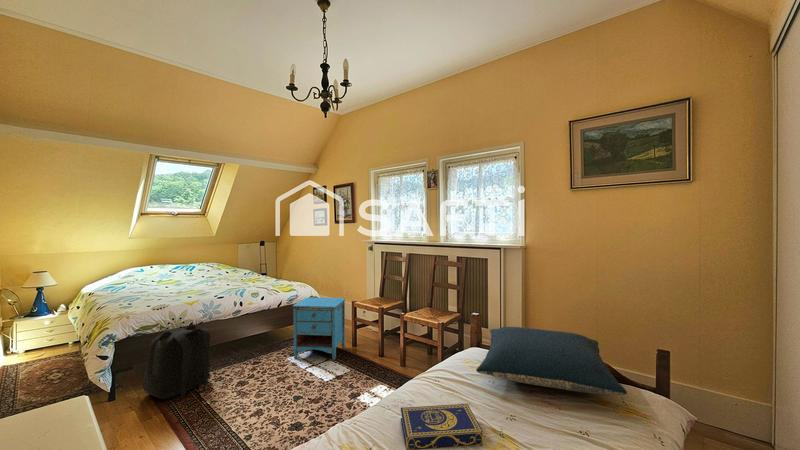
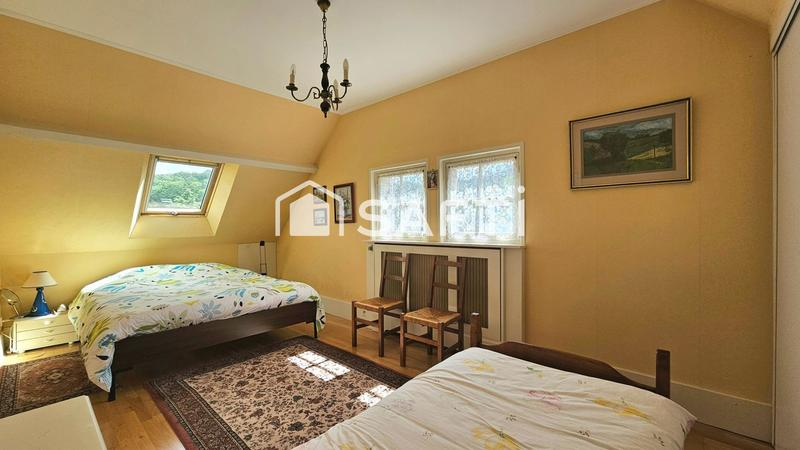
- book (441, 425)
- pillow (543, 355)
- backpack (181, 358)
- nightstand (320, 327)
